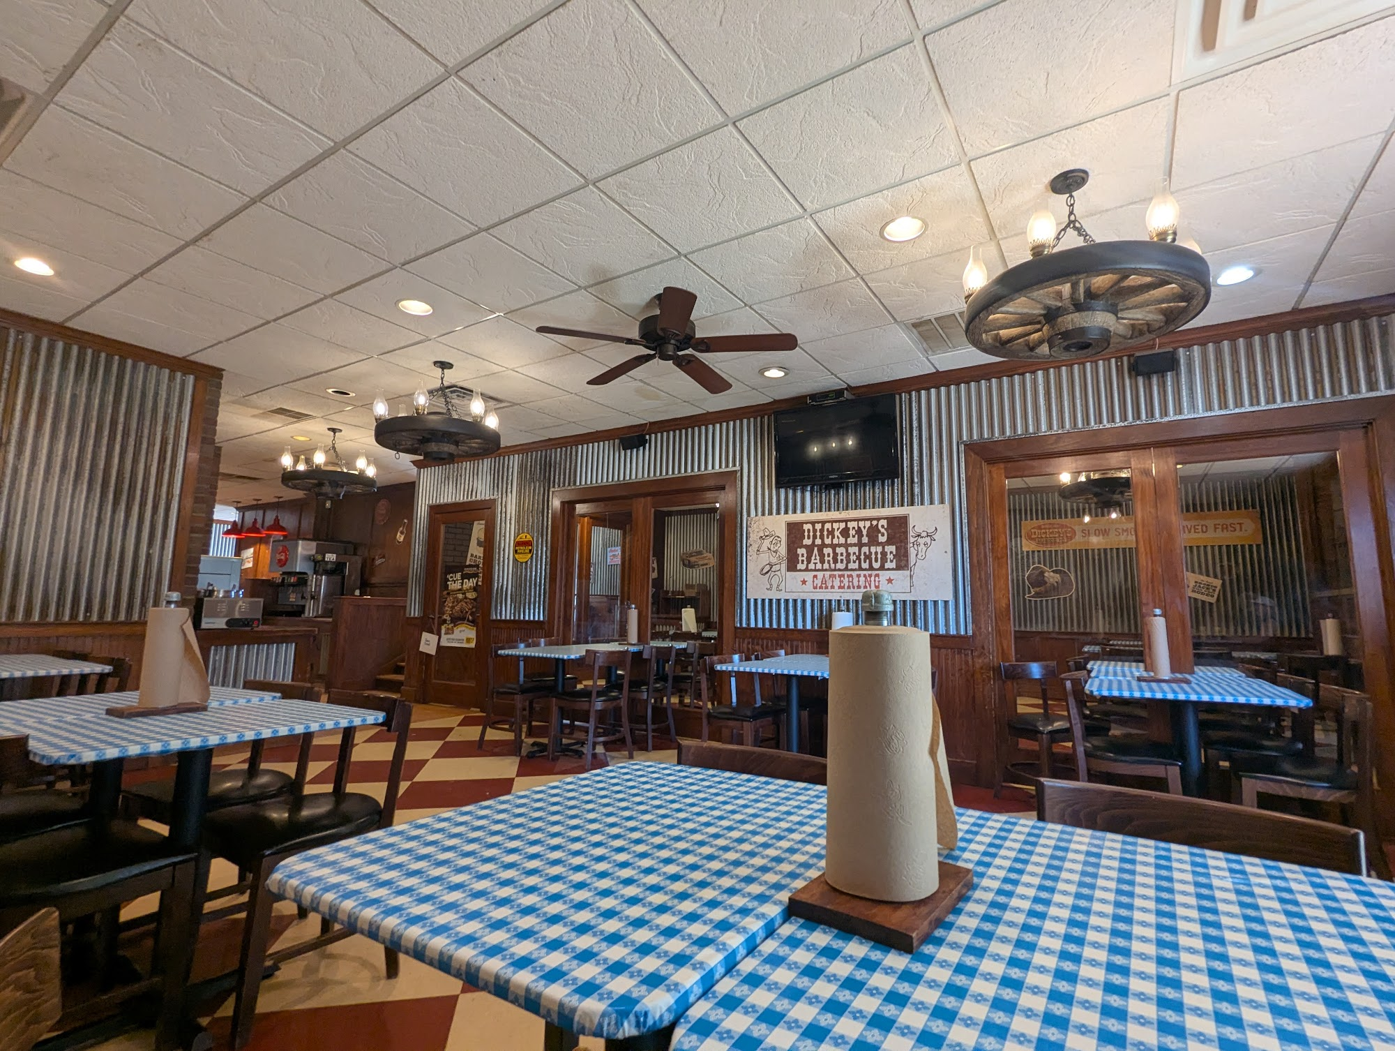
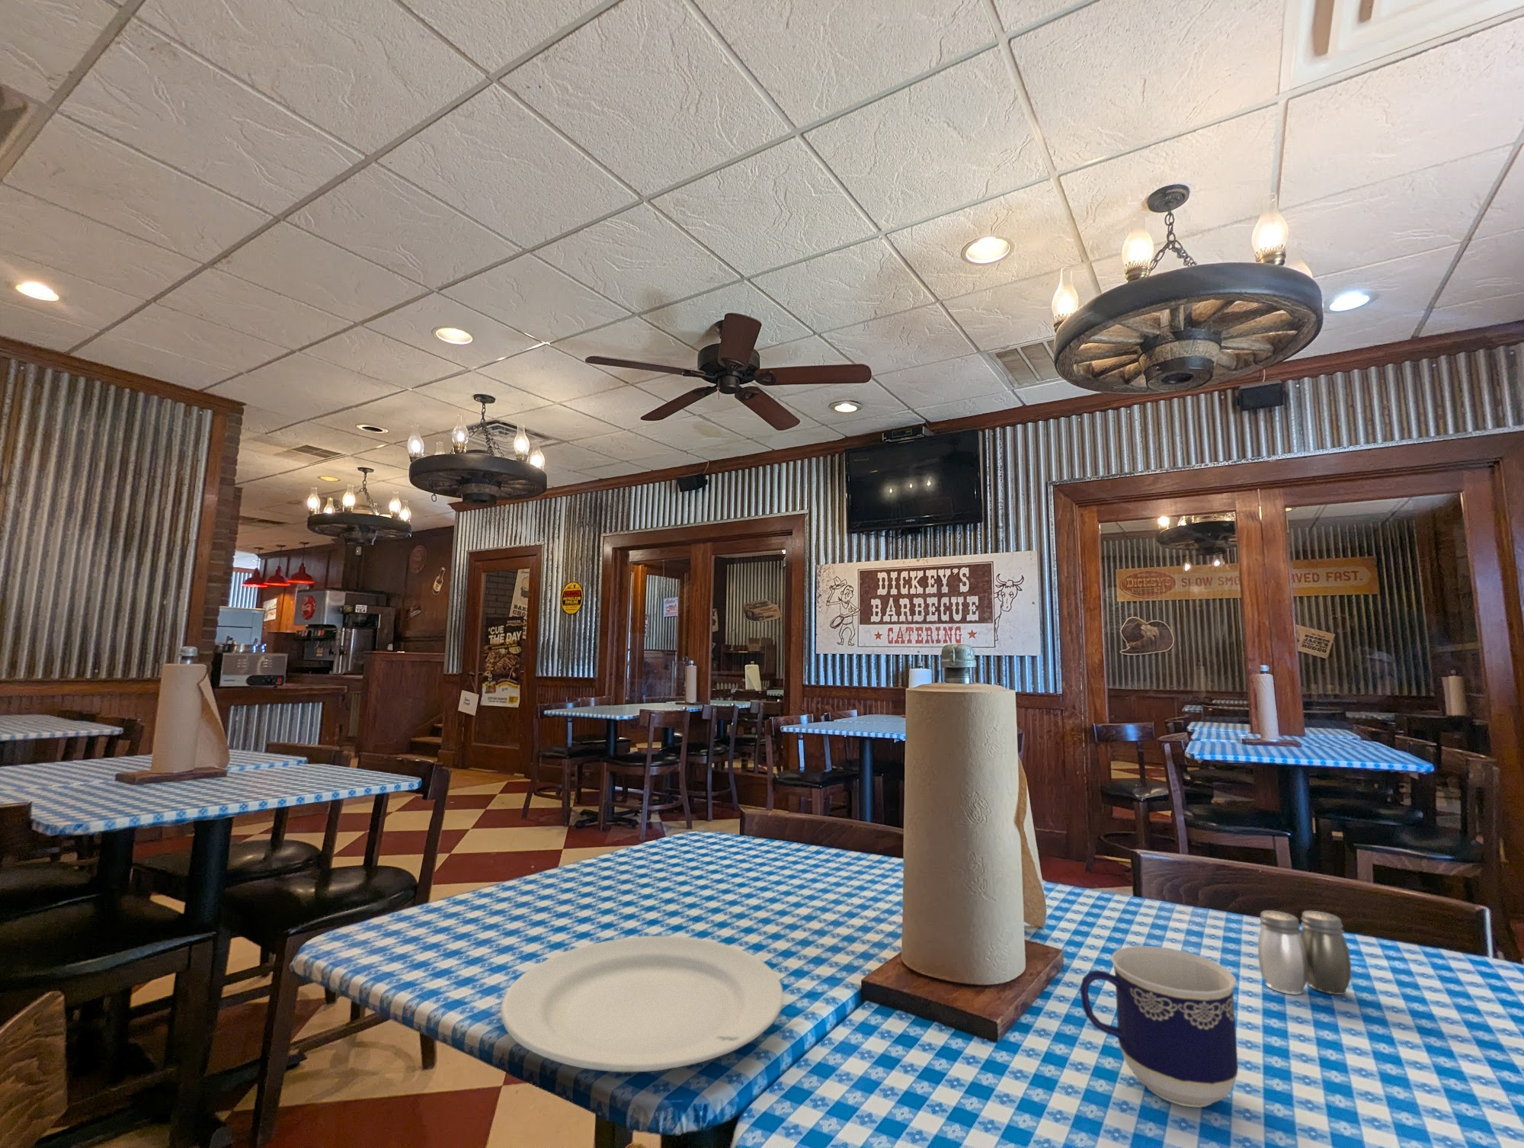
+ salt and pepper shaker (1303, 950)
+ chinaware (646, 1002)
+ cup (1156, 1025)
